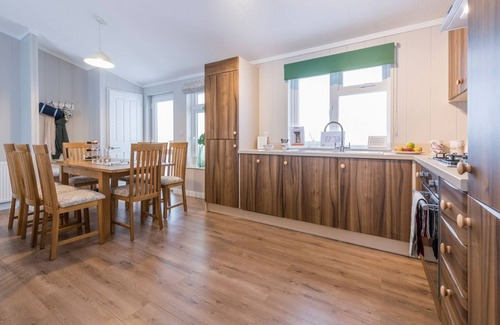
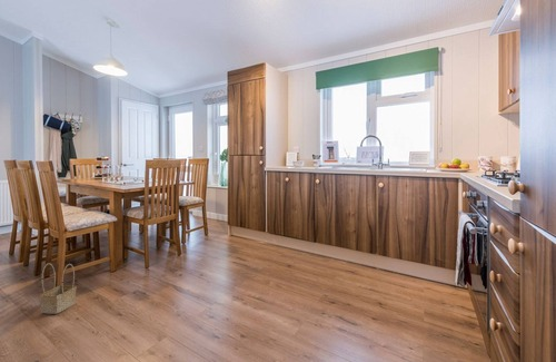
+ basket (59, 286)
